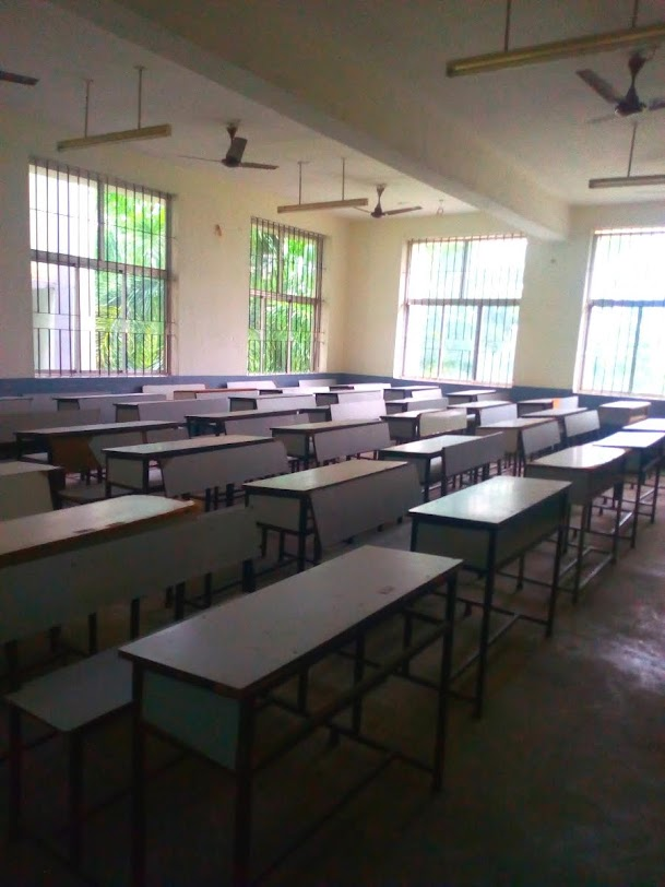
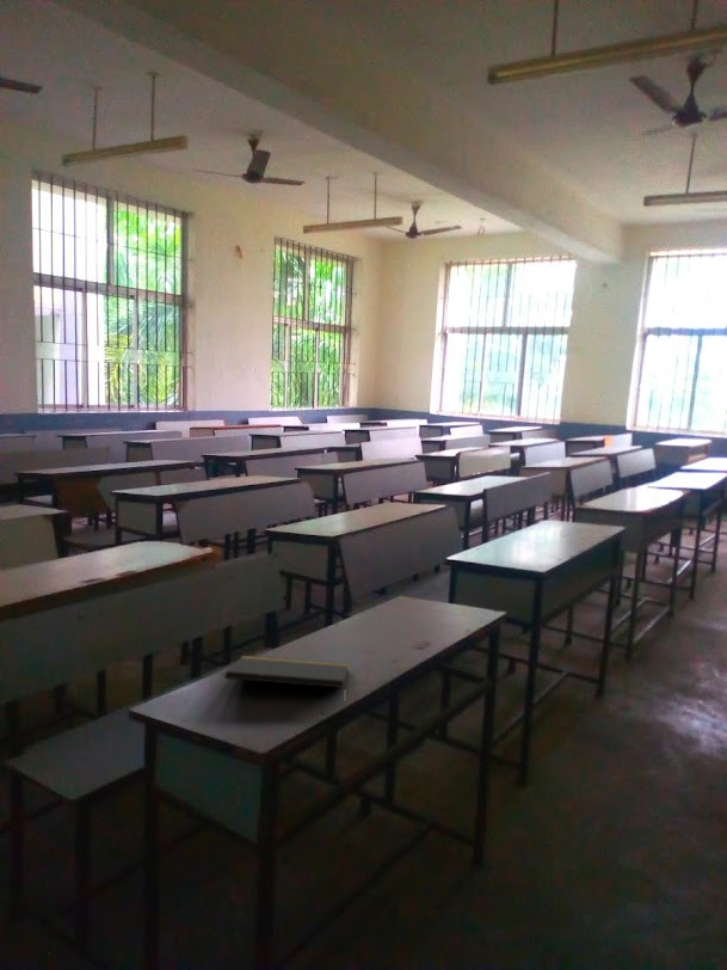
+ notepad (289, 670)
